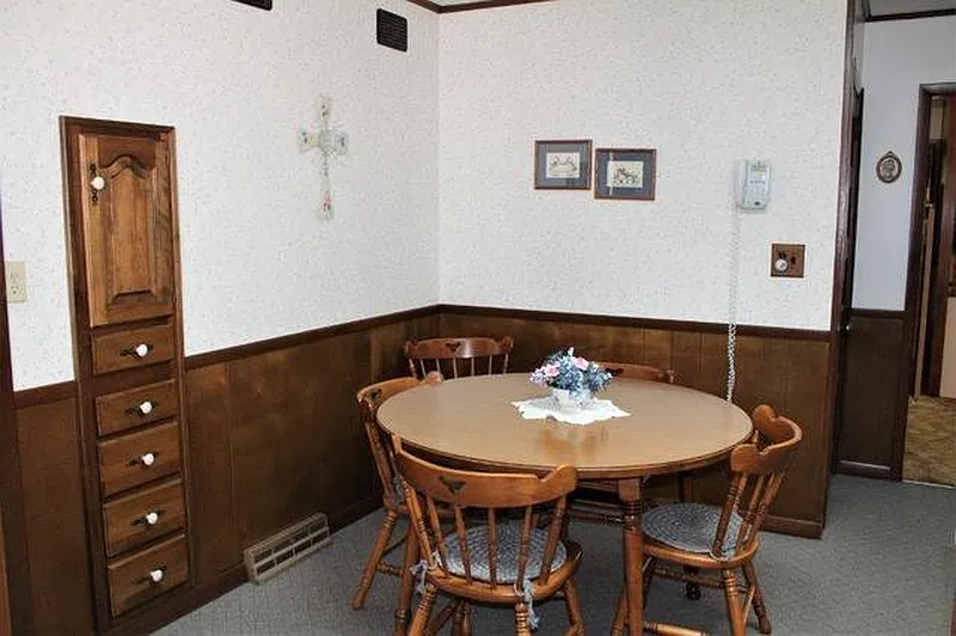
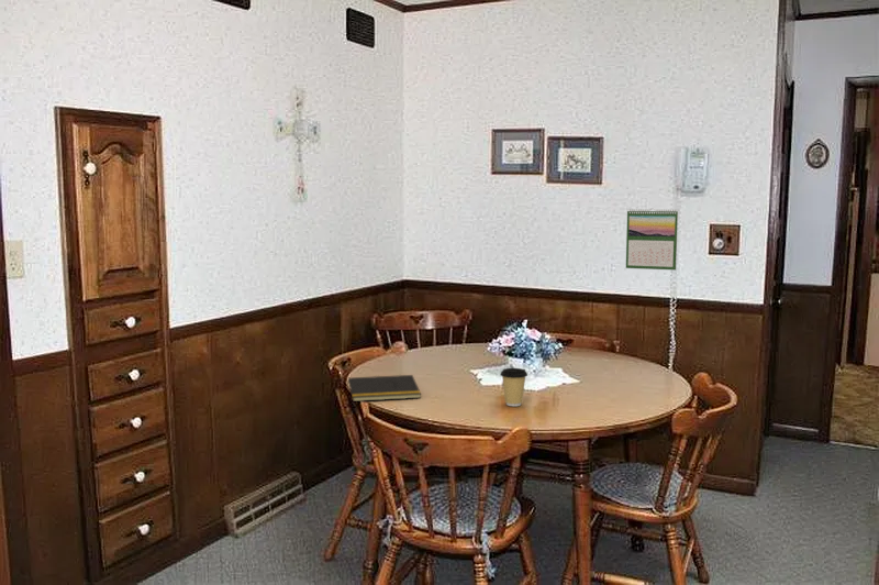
+ notepad (383, 387)
+ calendar (650, 239)
+ coffee cup (513, 386)
